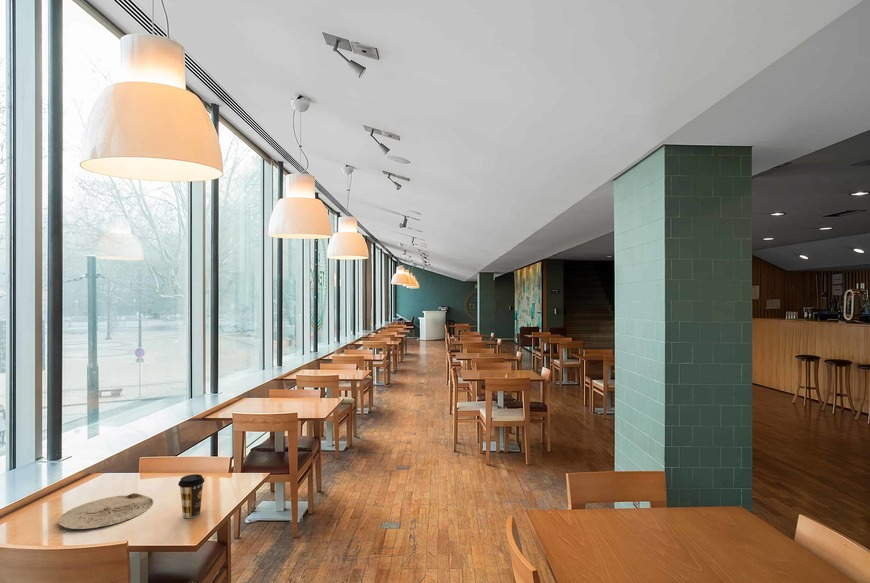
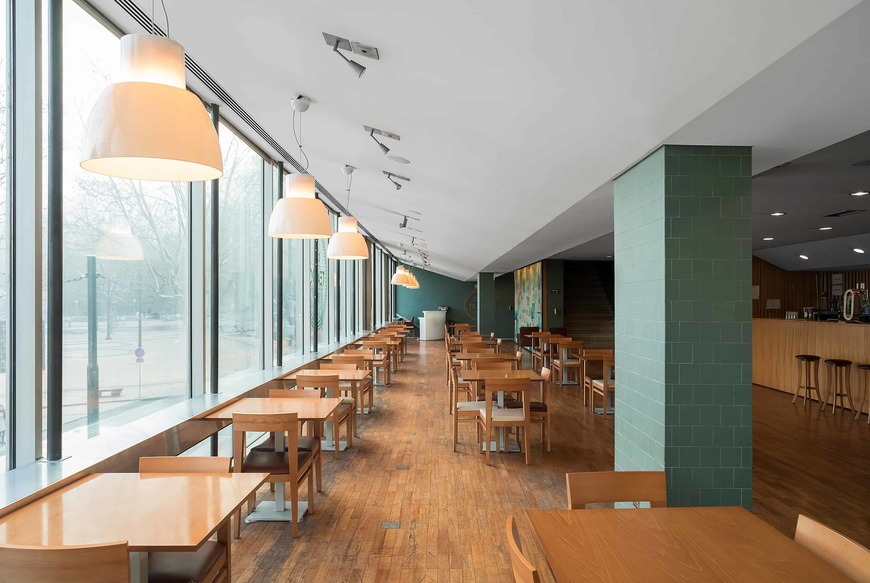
- plate (107, 509)
- coffee cup (191, 496)
